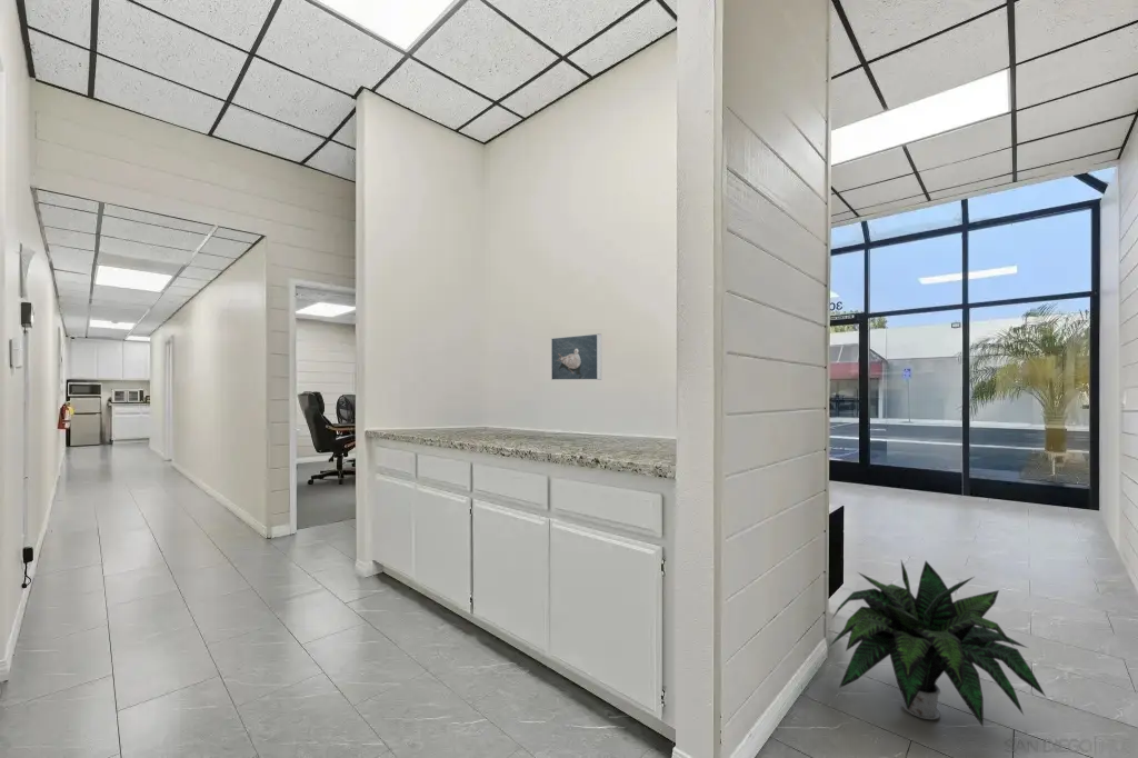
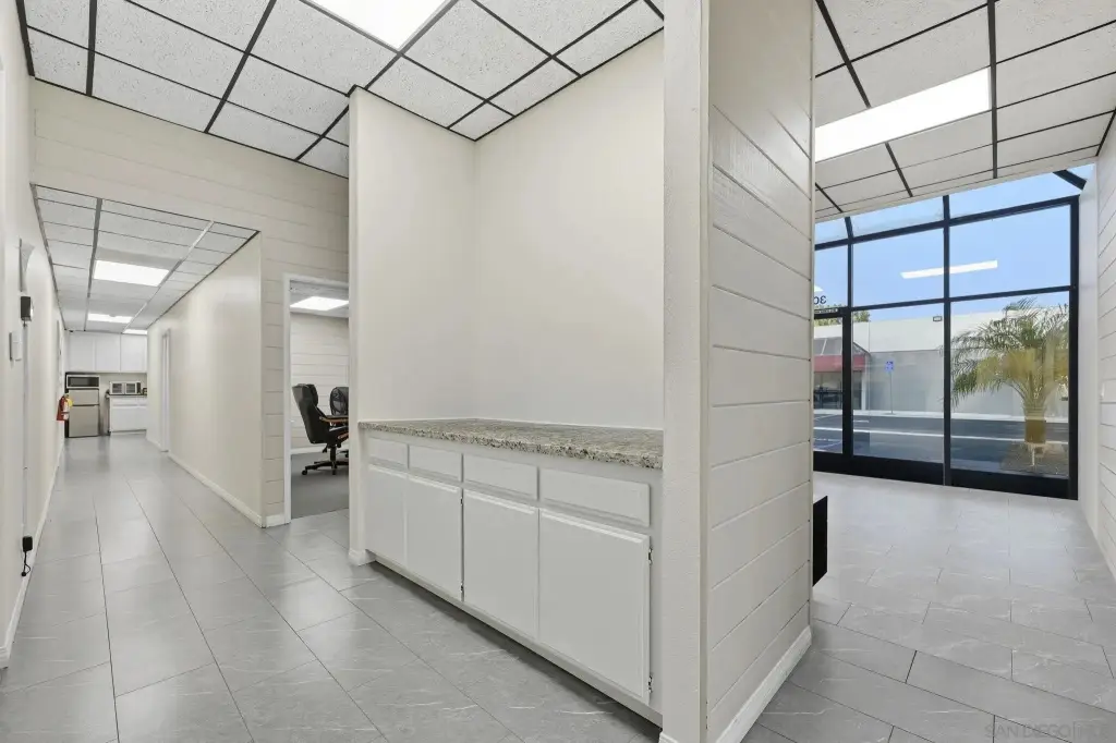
- potted plant (924, 637)
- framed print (575, 358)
